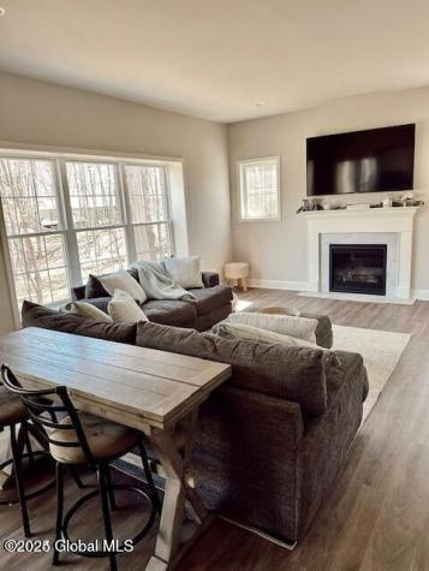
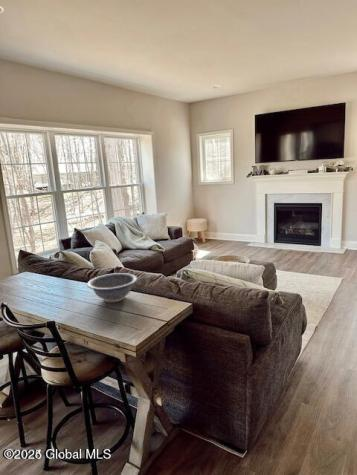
+ decorative bowl (113, 289)
